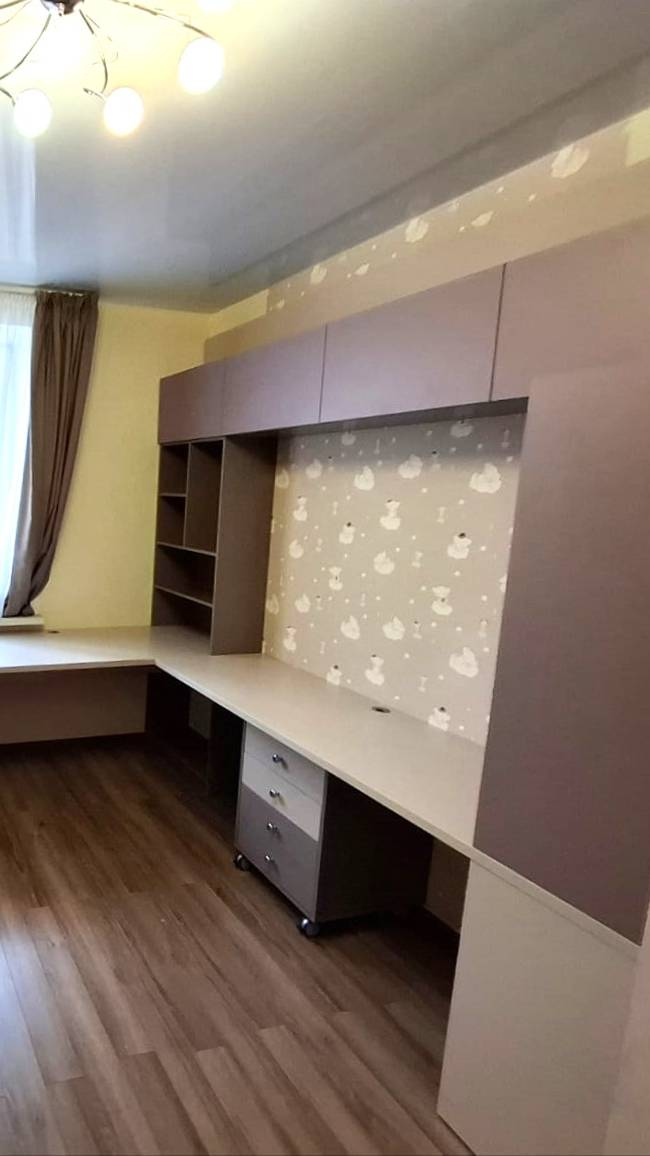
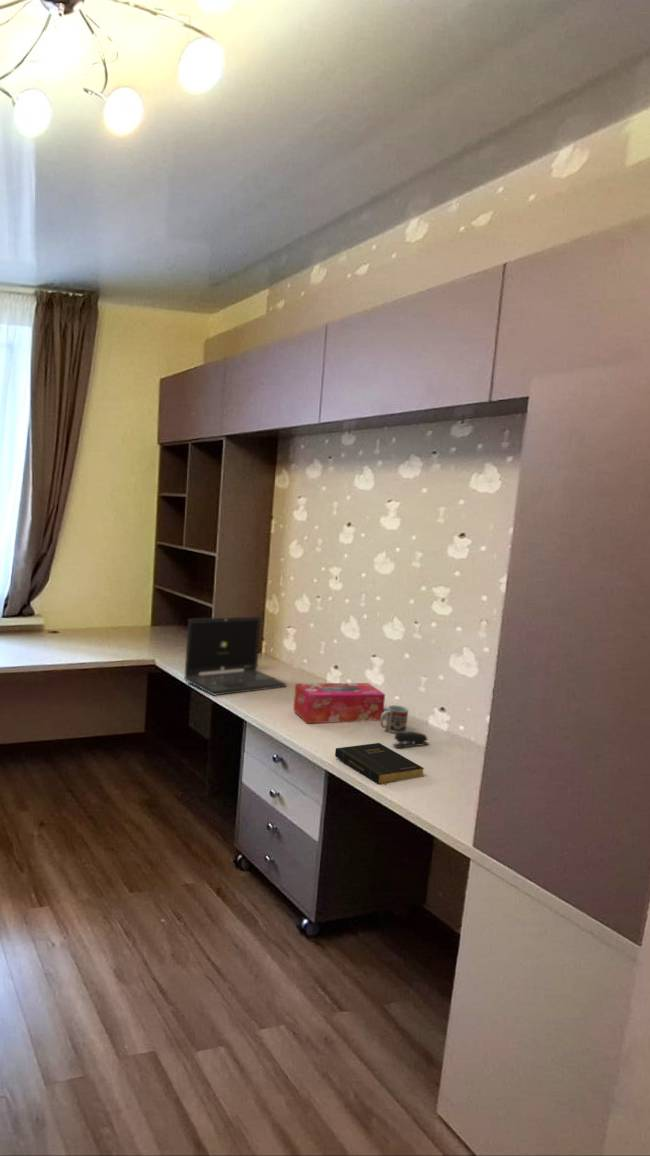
+ stapler (411, 737)
+ cup (393, 719)
+ laptop (237, 653)
+ tissue box (338, 702)
+ book (380, 763)
